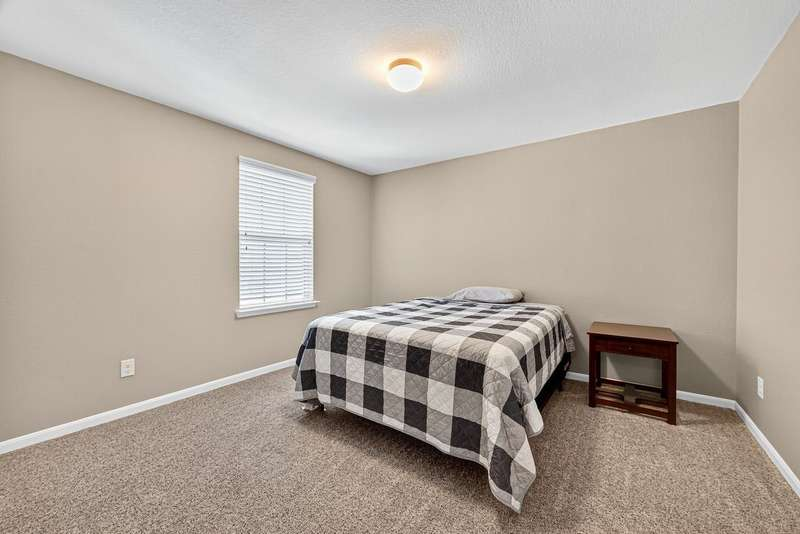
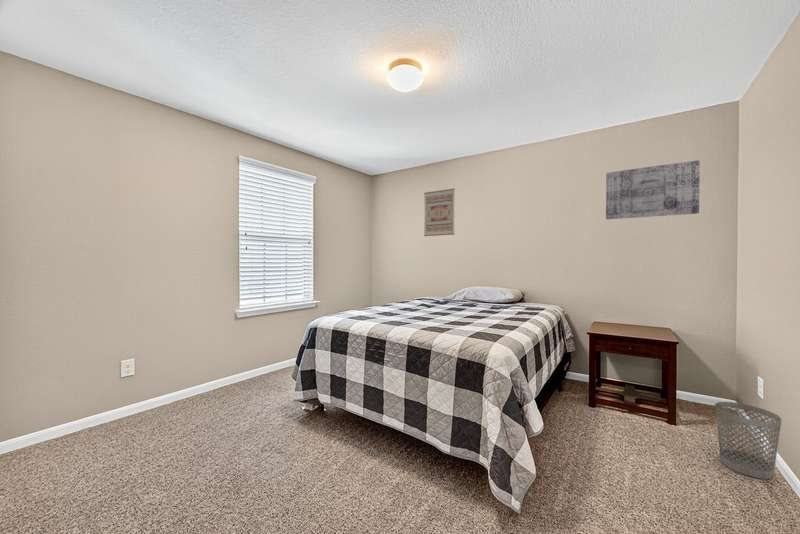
+ wall art (438, 213)
+ wastebasket (746, 439)
+ wall art (649, 191)
